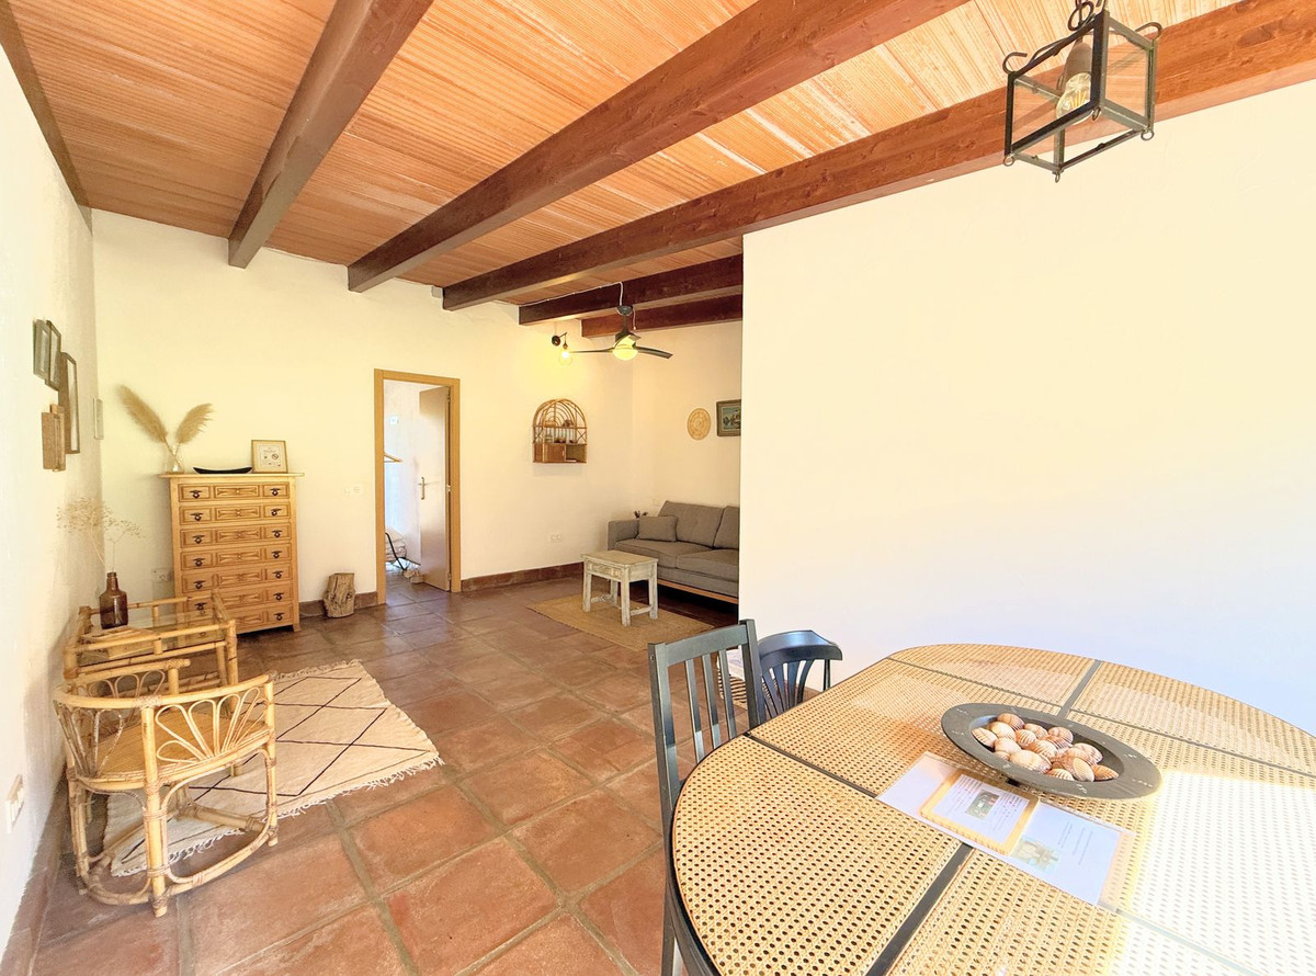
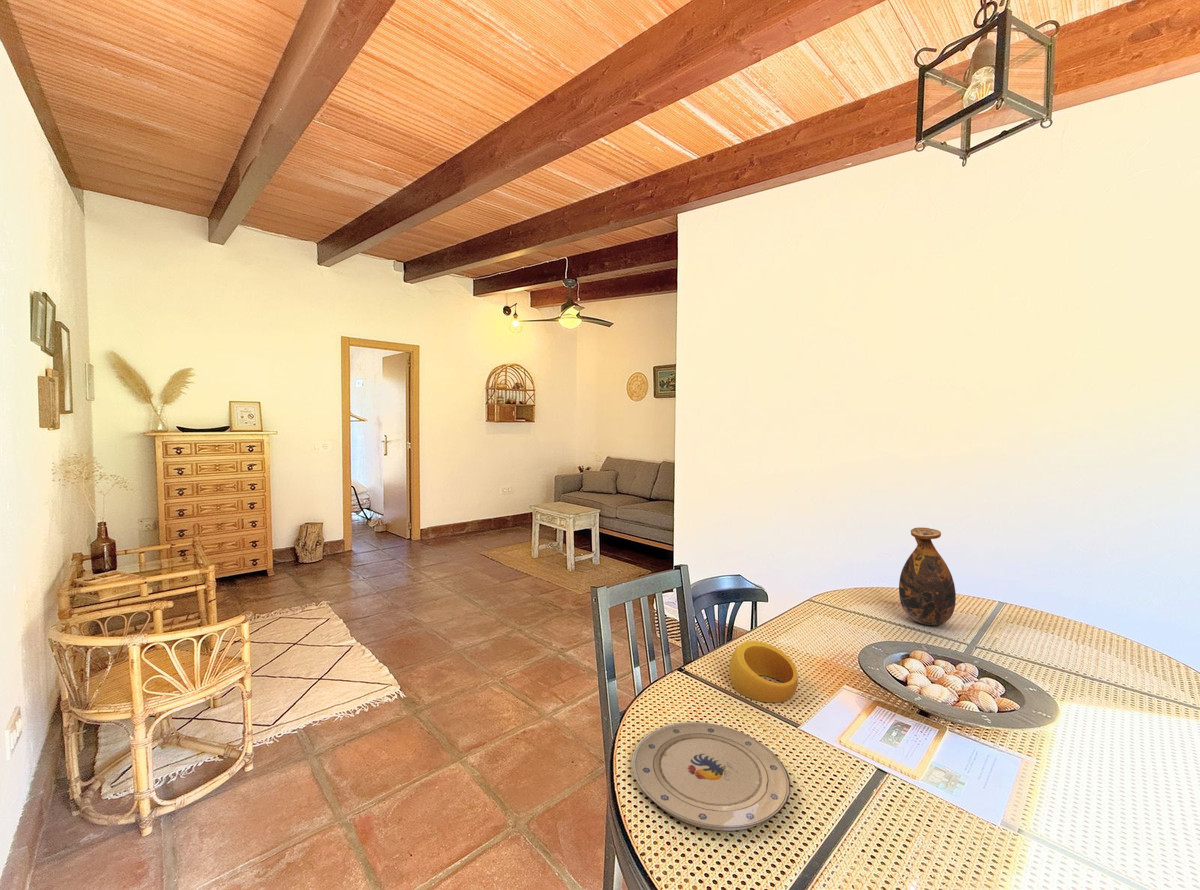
+ ring (762, 668)
+ plate (708, 770)
+ vase (927, 575)
